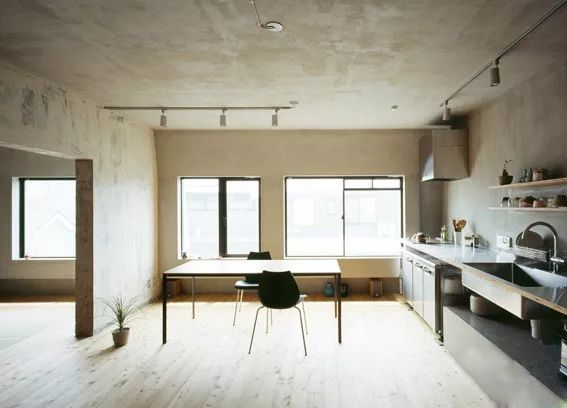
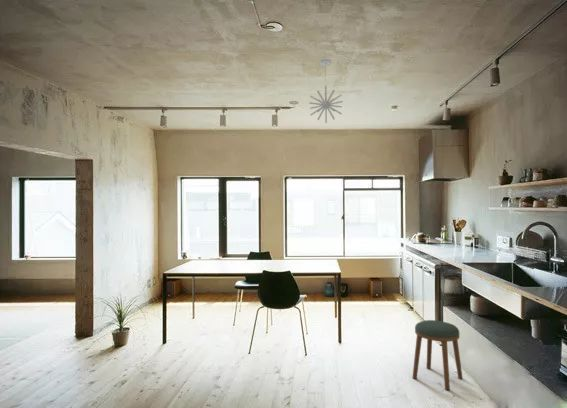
+ pendant light (325, 91)
+ stool (442, 350)
